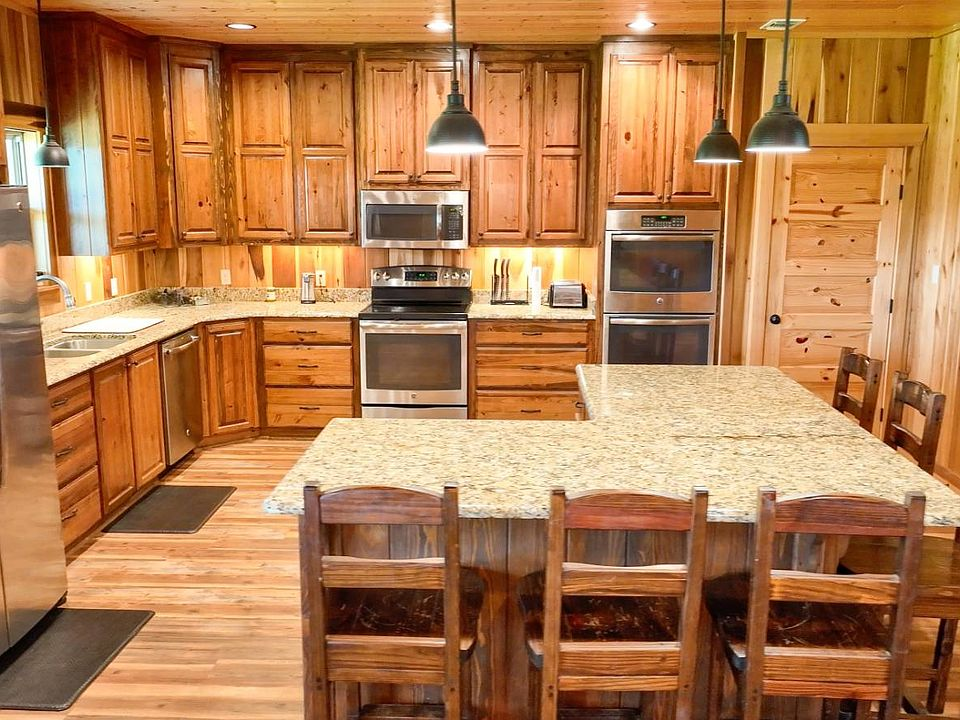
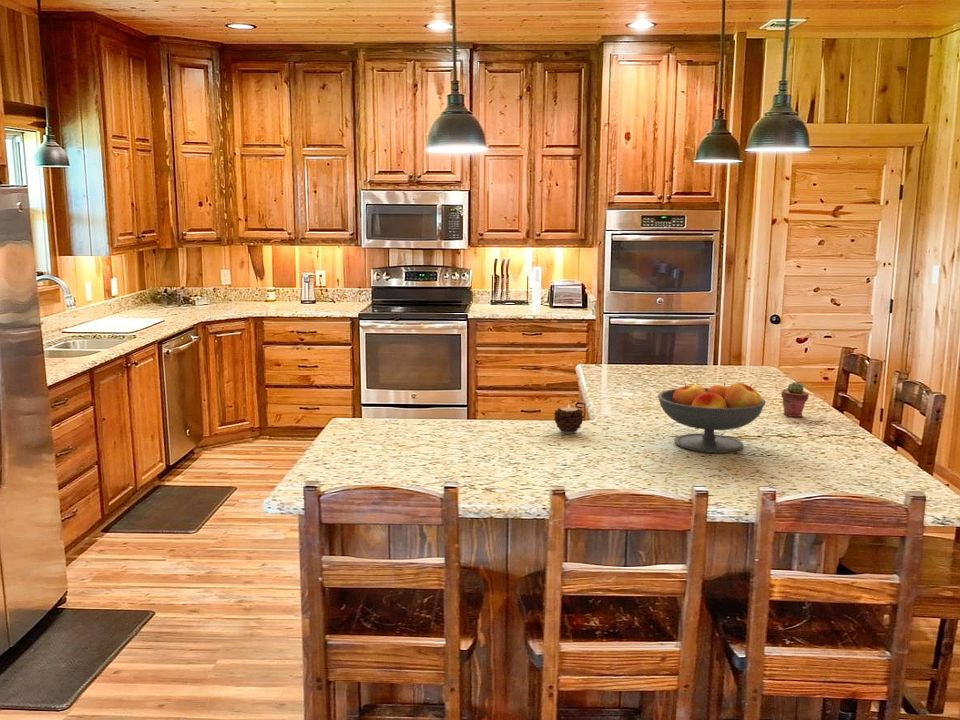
+ candle (568, 417)
+ fruit bowl (710, 412)
+ potted succulent (794, 398)
